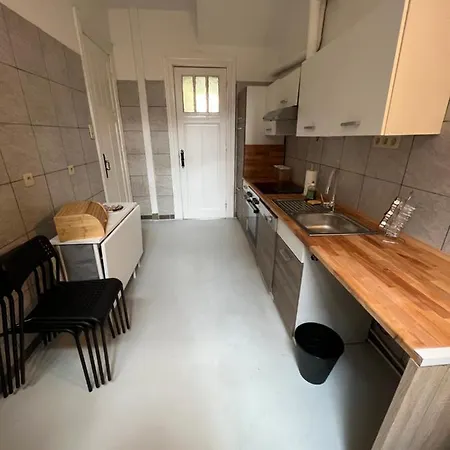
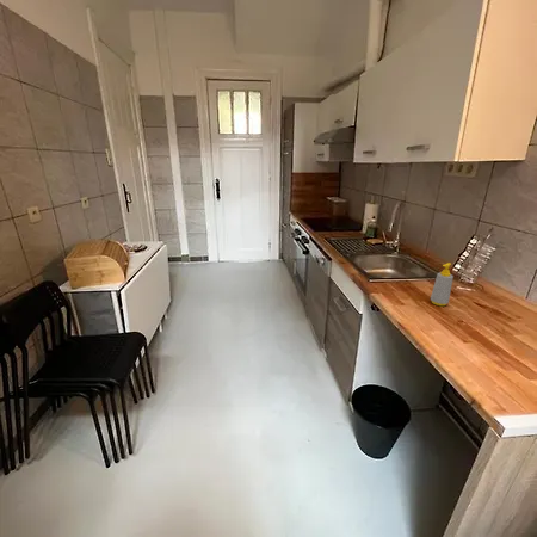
+ soap bottle (443, 283)
